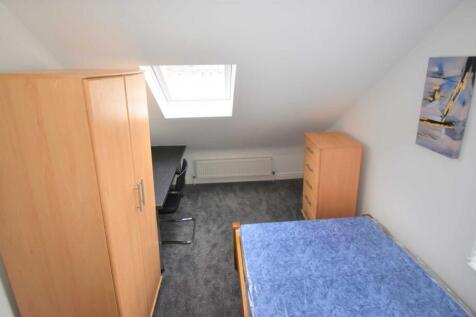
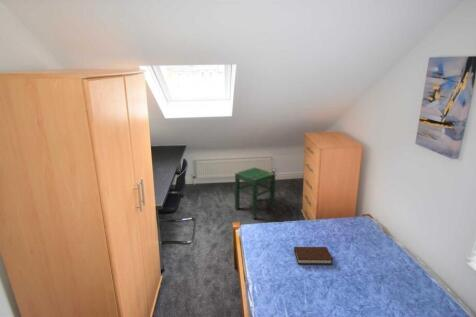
+ book (312, 255)
+ stool (254, 191)
